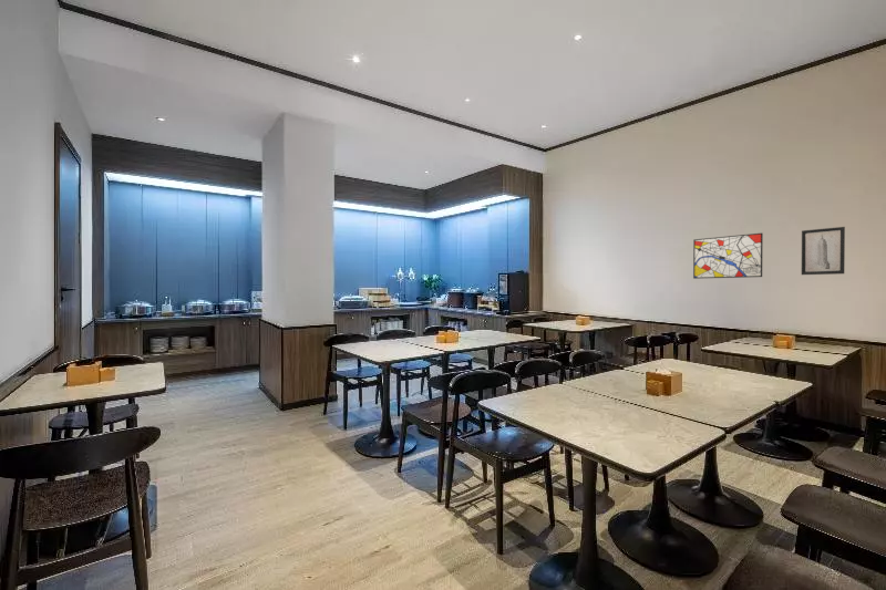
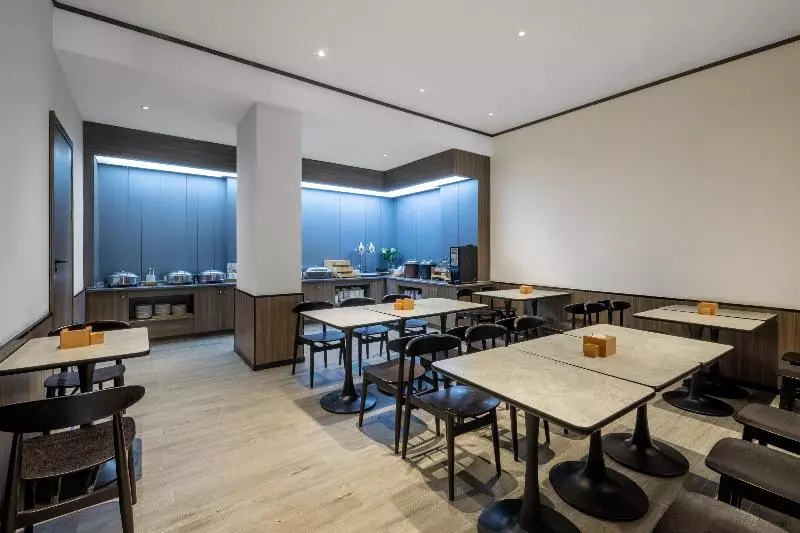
- wall art (725, 257)
- wall art (822, 251)
